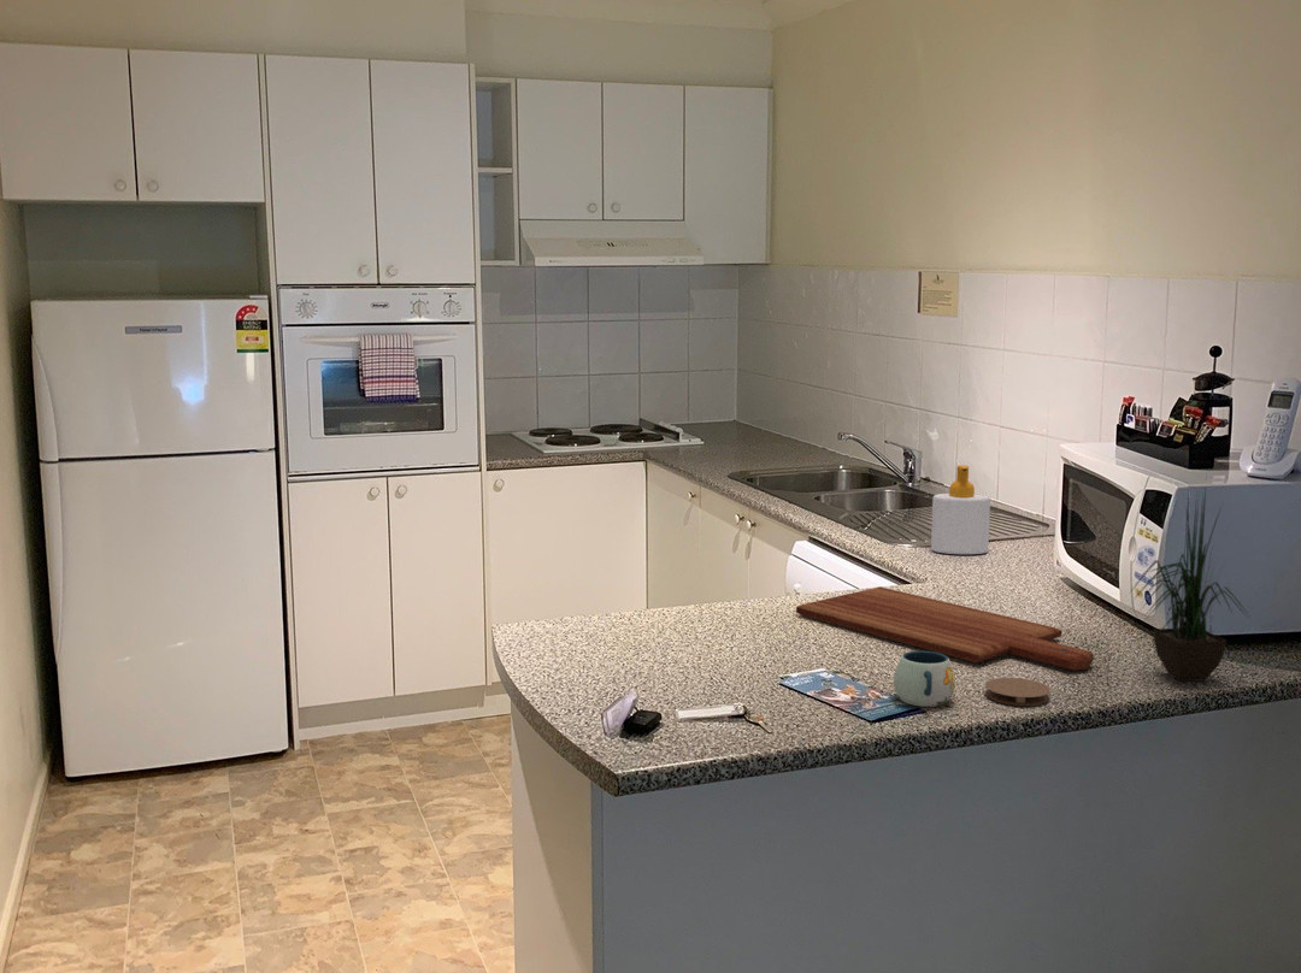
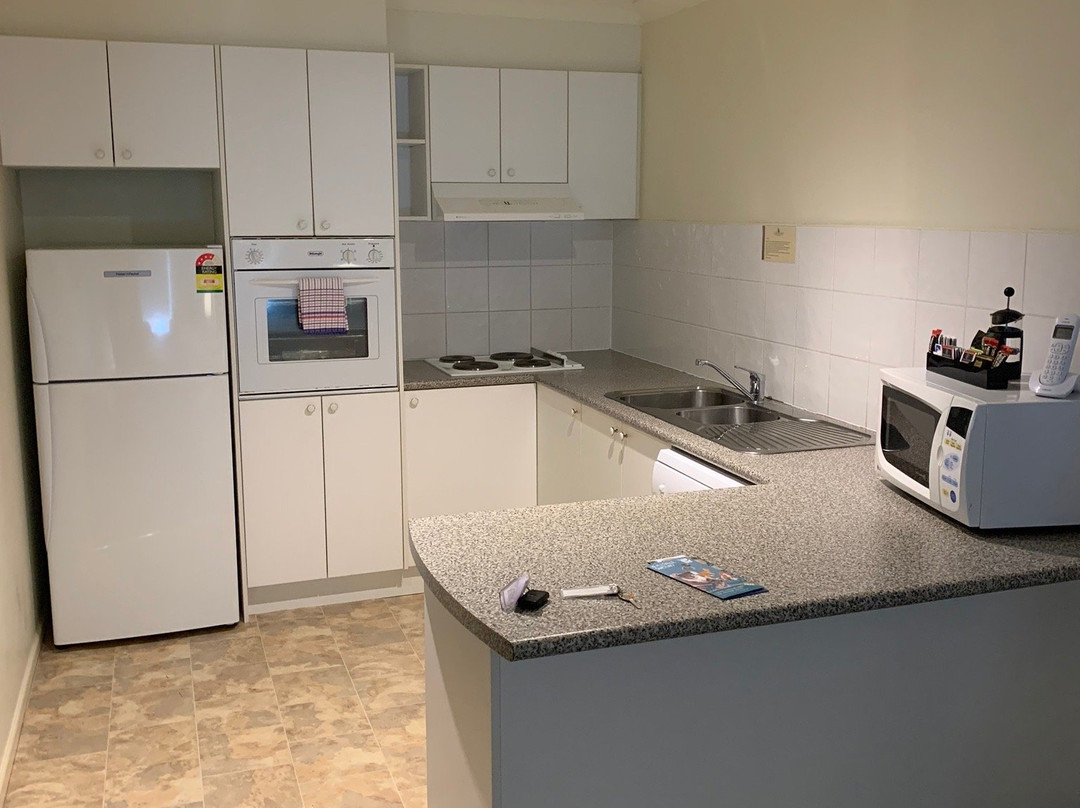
- mug (925, 680)
- coaster (1017, 691)
- potted plant (1187, 573)
- soap bottle (960, 508)
- cutting board (930, 623)
